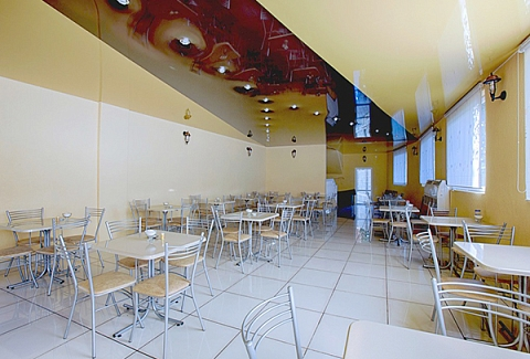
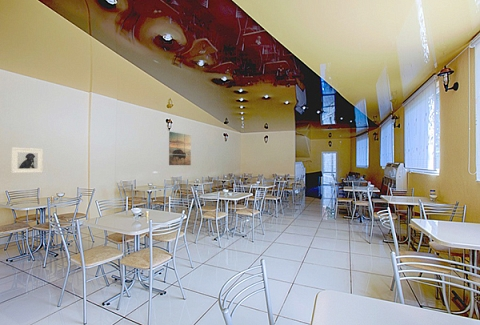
+ wall art (180, 149)
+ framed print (27, 160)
